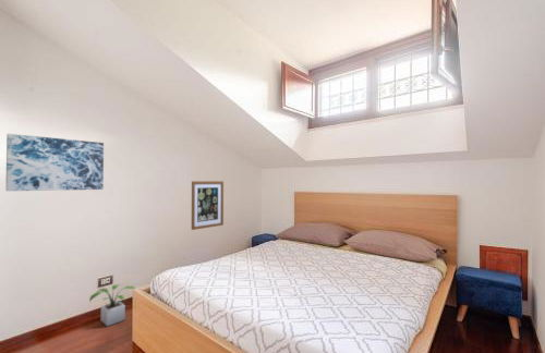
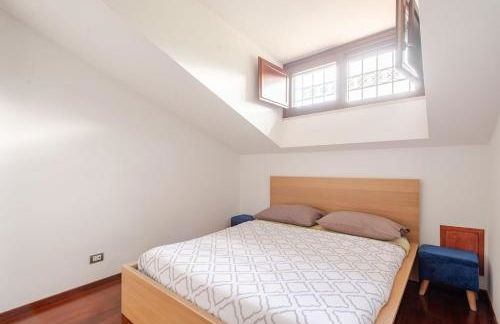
- wall art (59, 163)
- potted plant (110, 304)
- wall art (208, 204)
